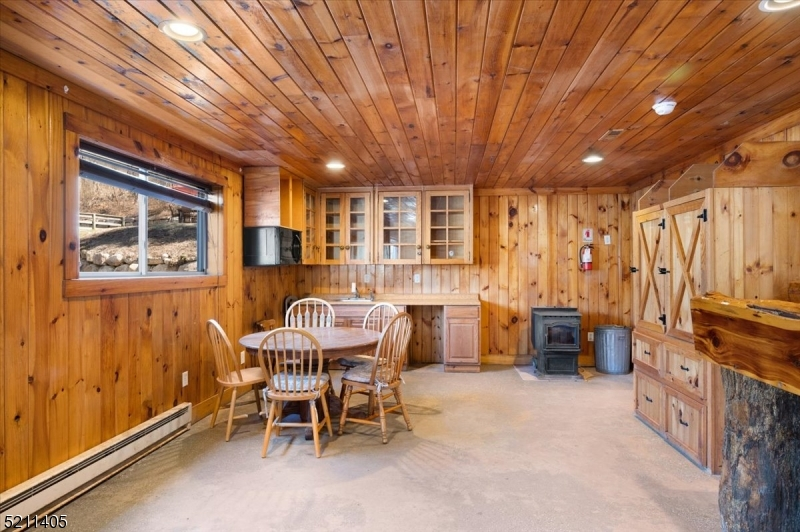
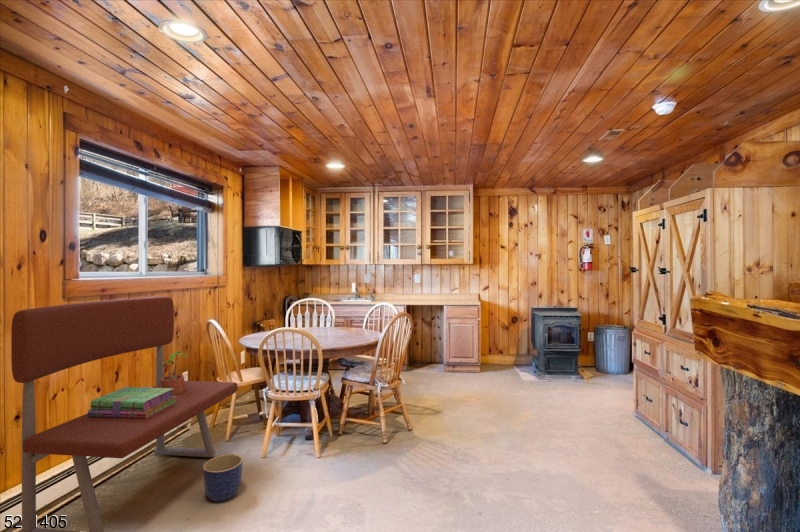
+ potted plant (175, 371)
+ bench (152, 387)
+ planter (223, 479)
+ stack of books (134, 401)
